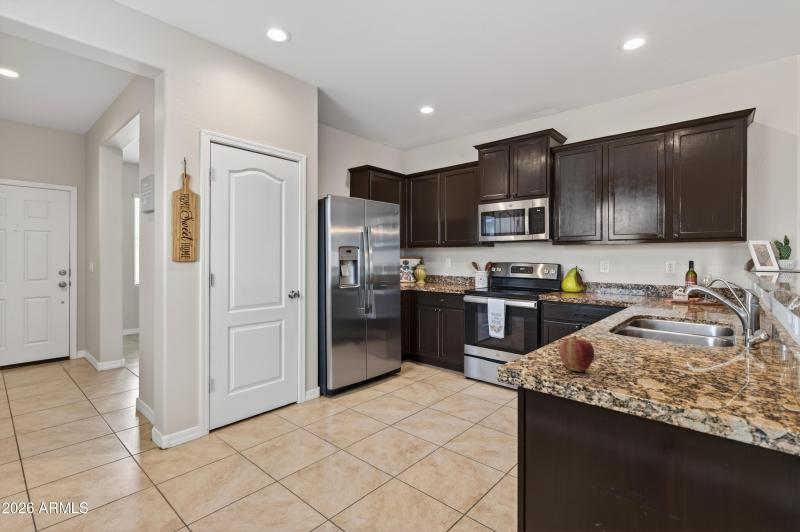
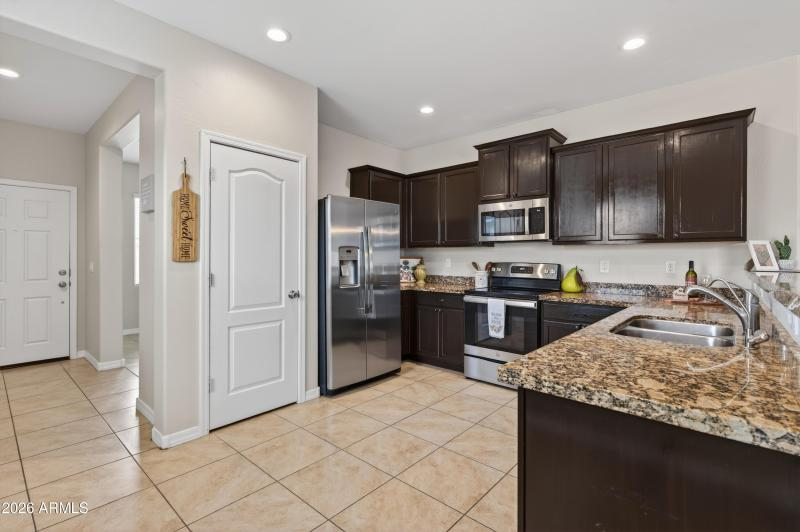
- apple (576, 352)
